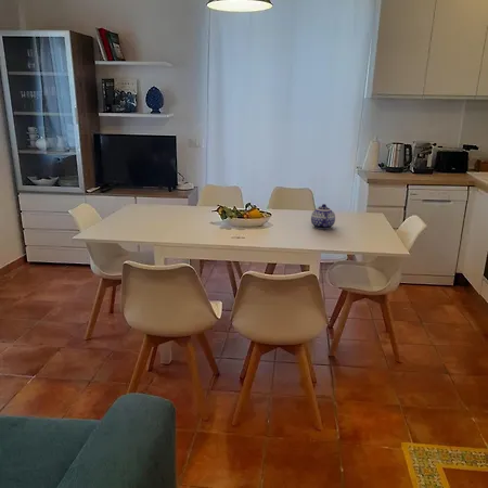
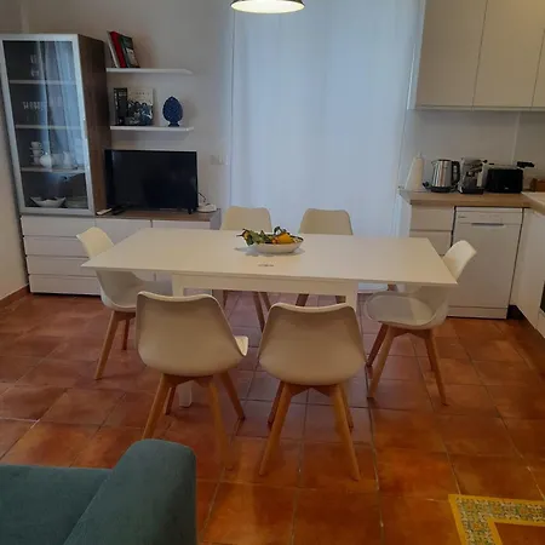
- teapot (323, 215)
